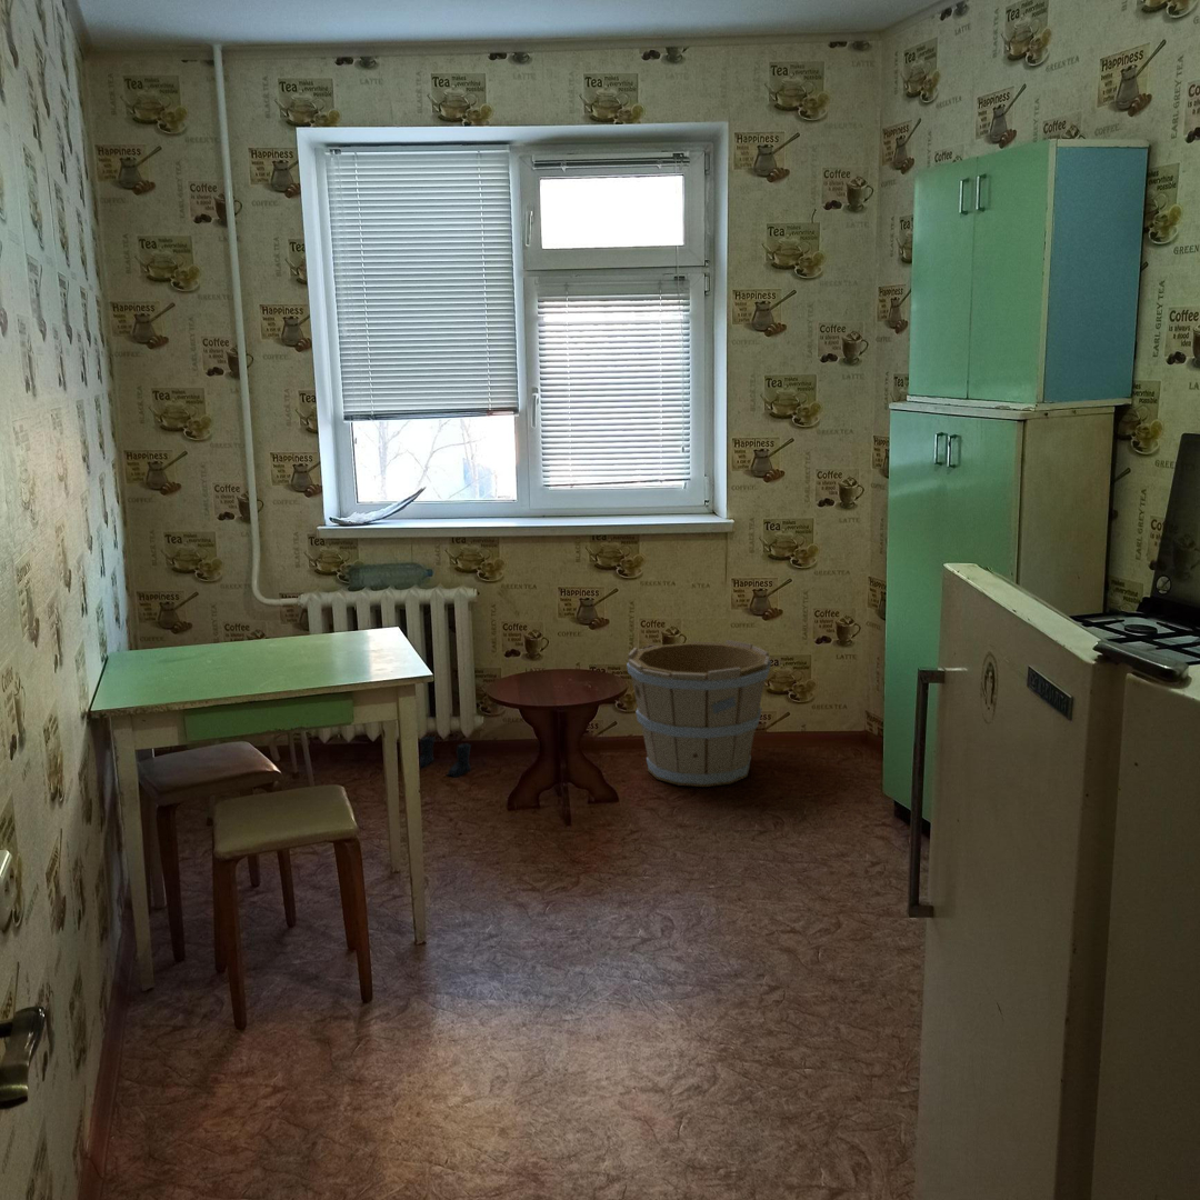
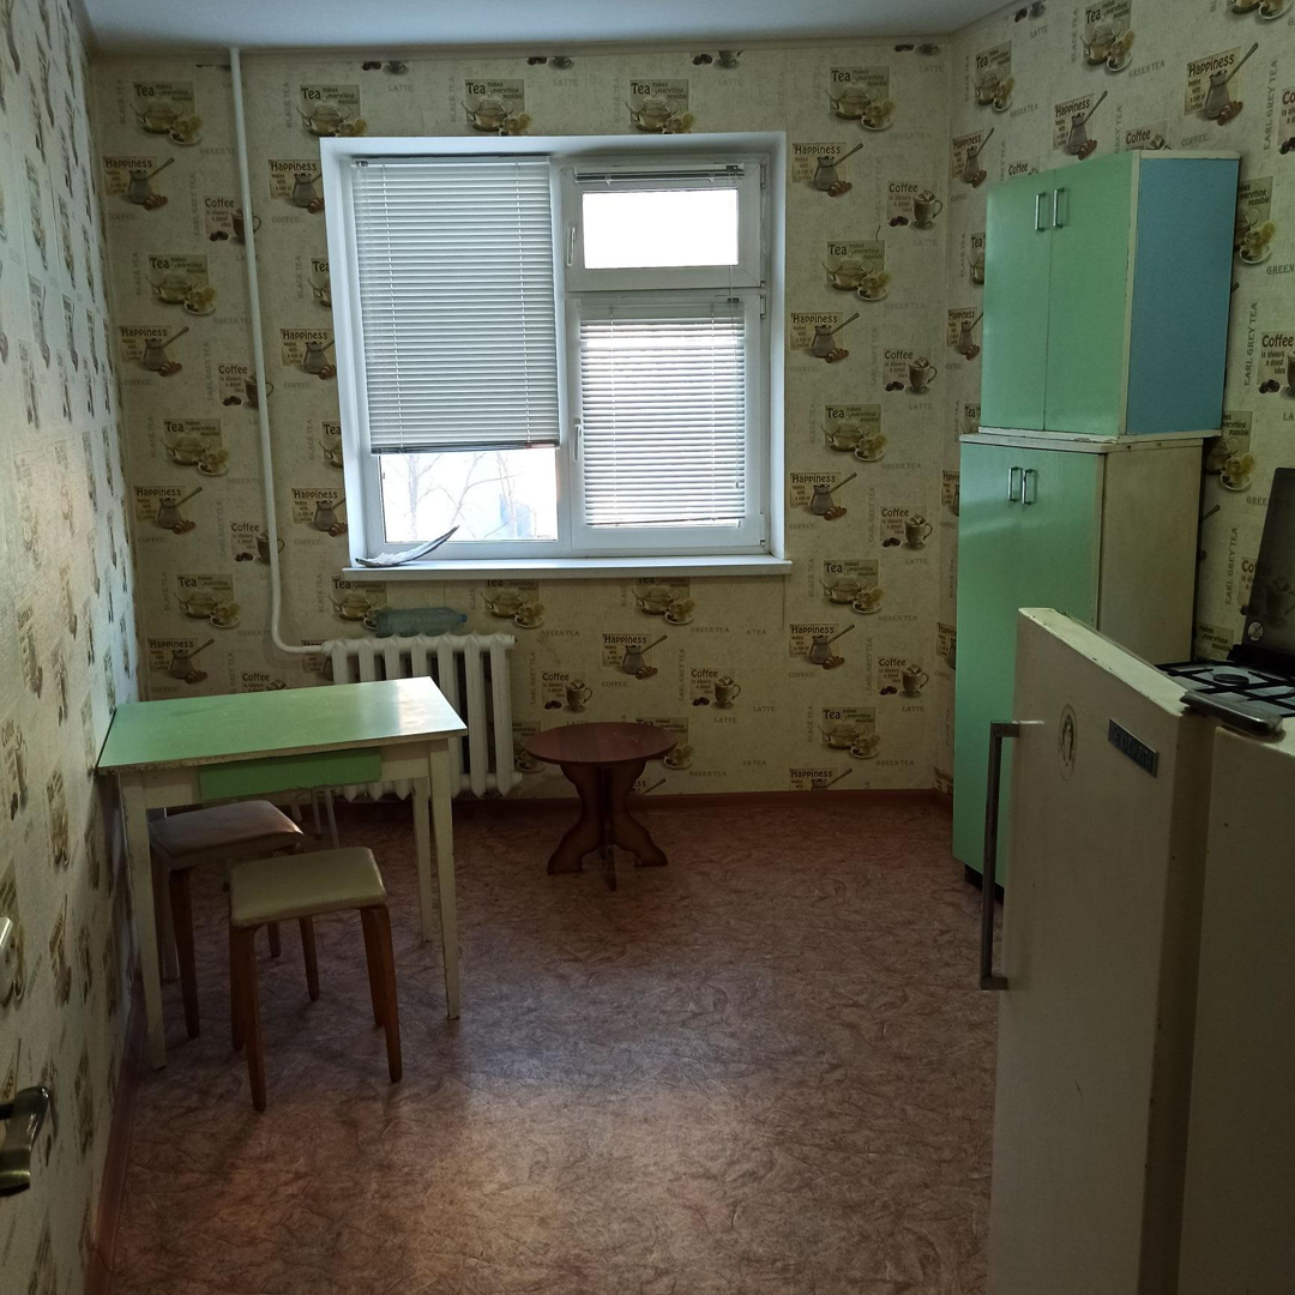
- wooden bucket (699, 711)
- boots (433, 758)
